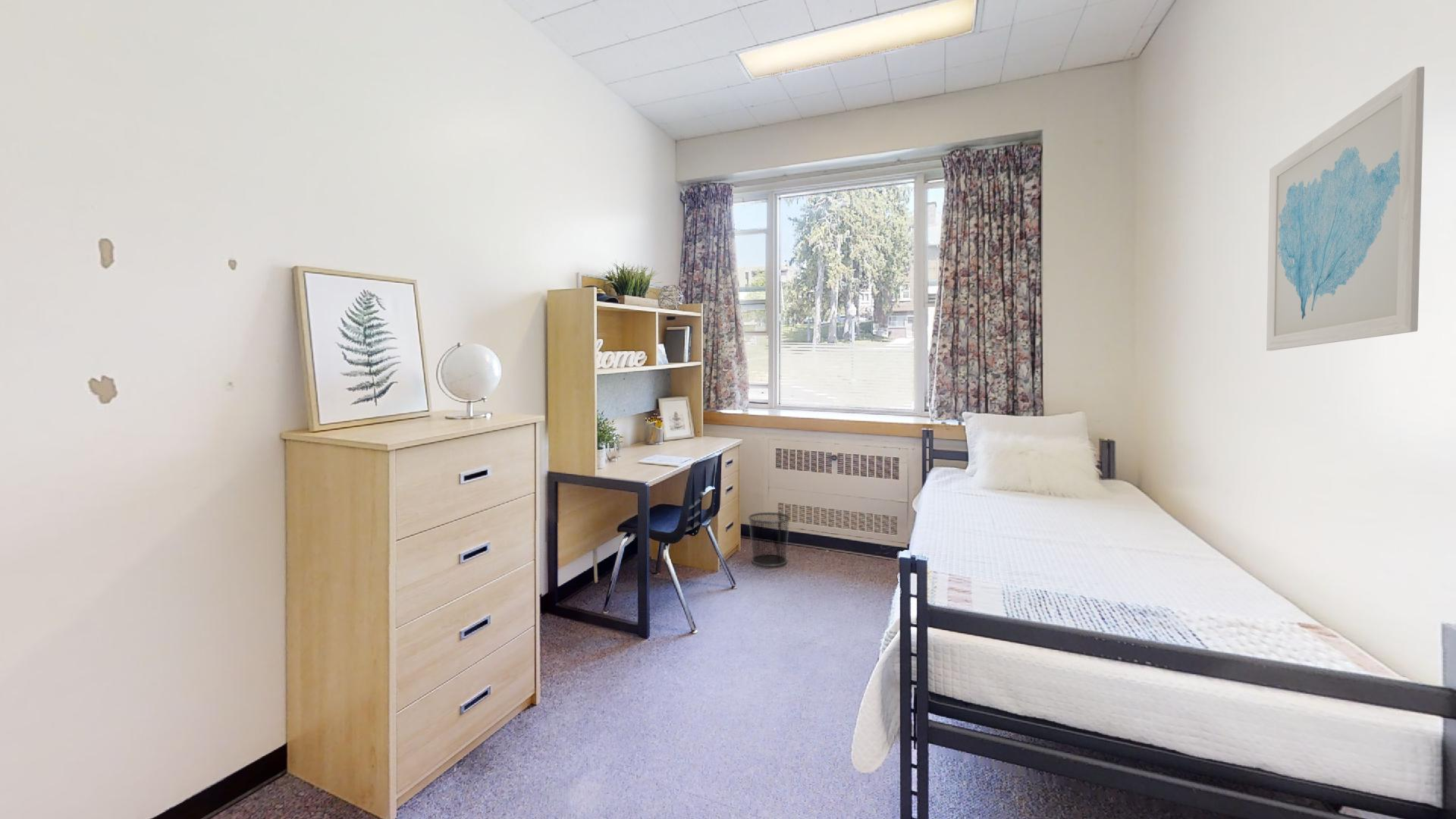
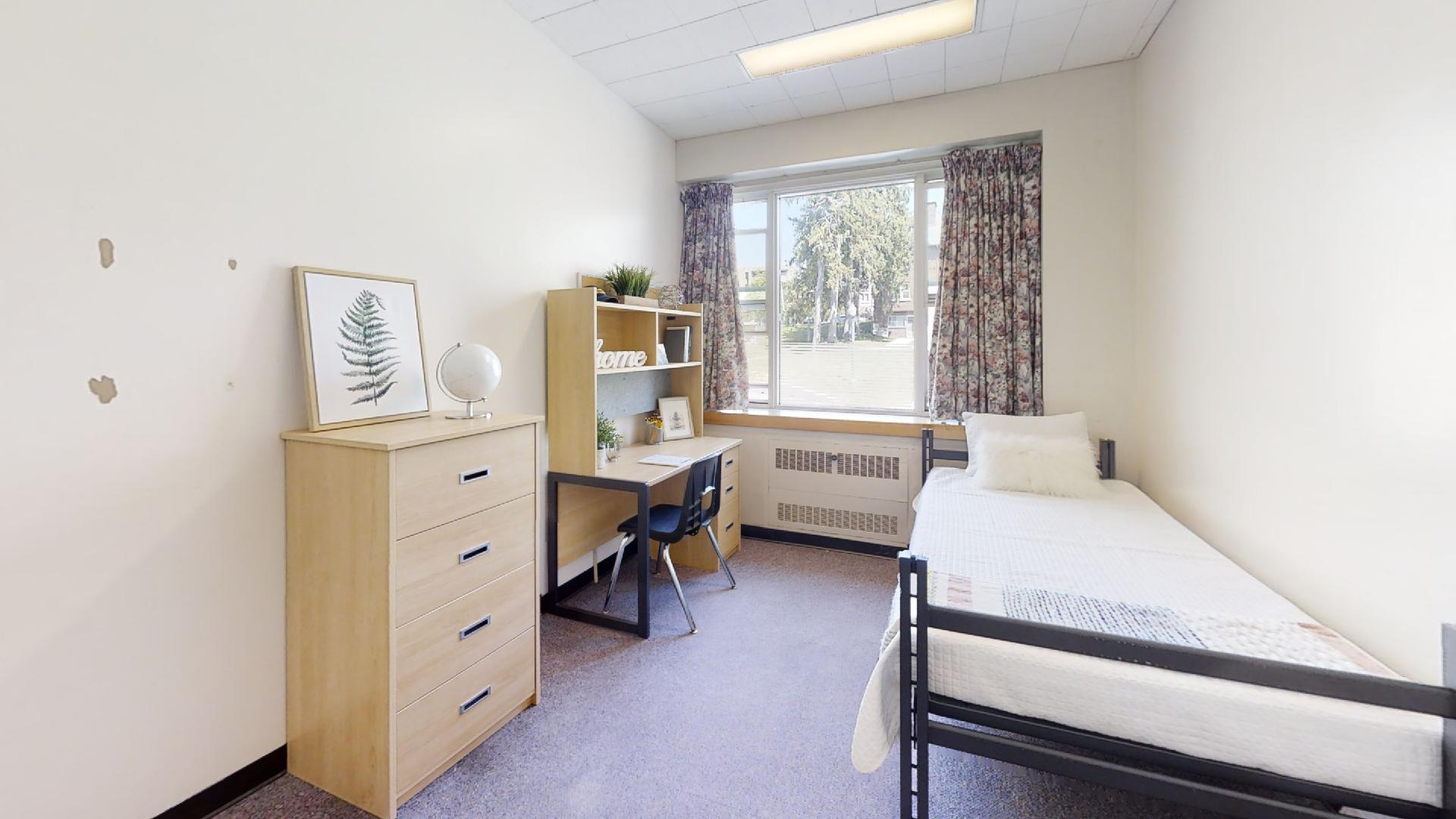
- wall art (1330, 235)
- waste bin (769, 539)
